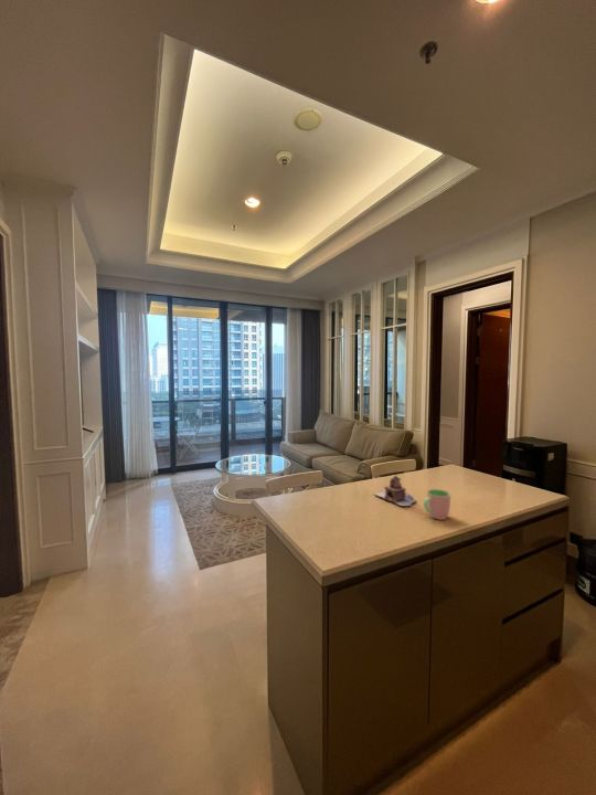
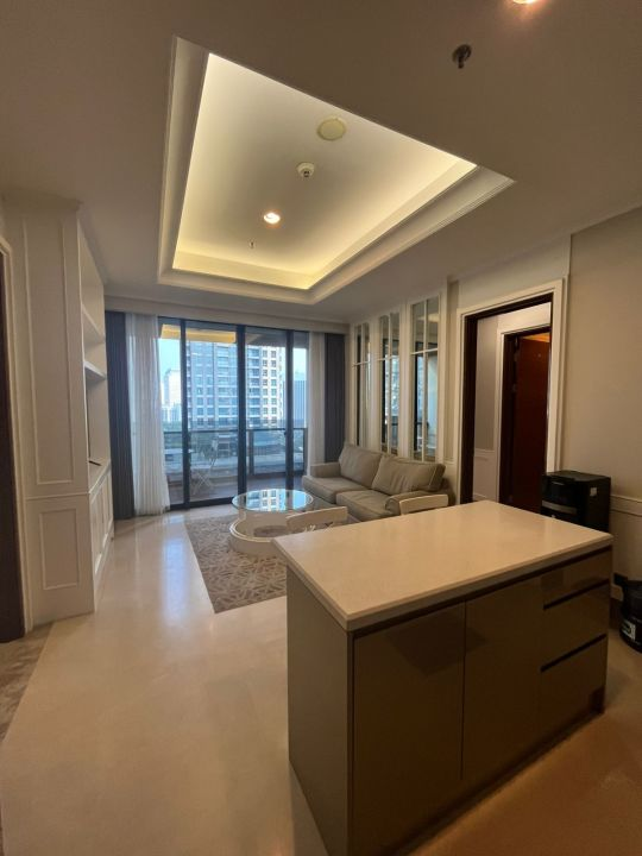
- teapot (396, 487)
- cup (435, 505)
